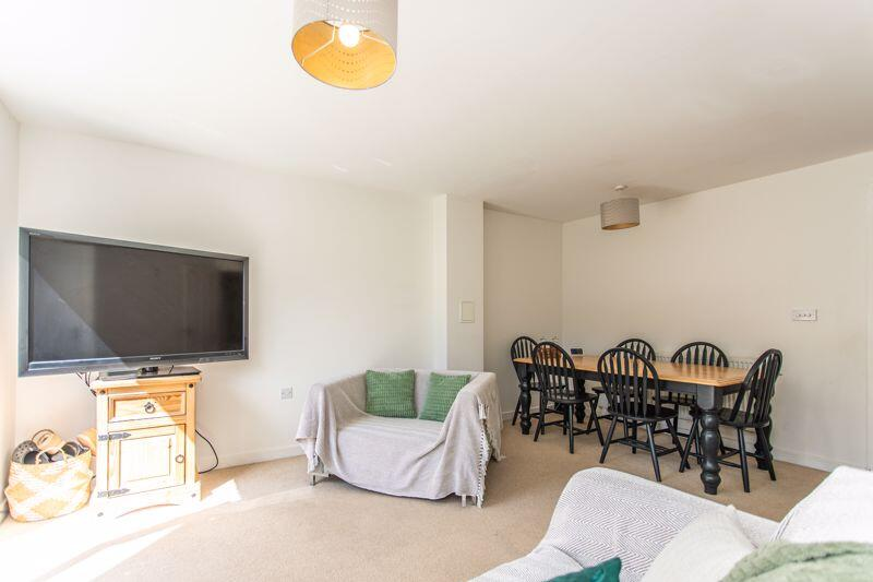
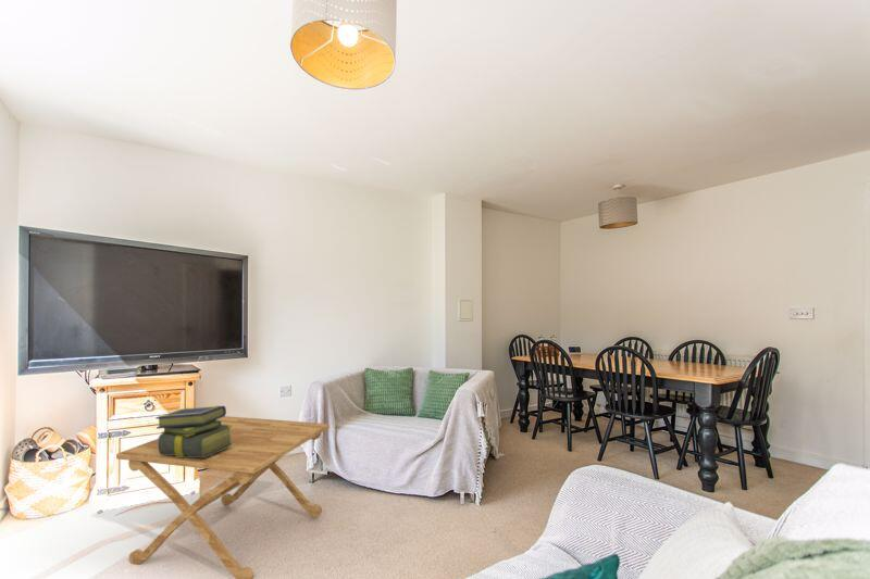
+ stack of books (192, 429)
+ side table (233, 487)
